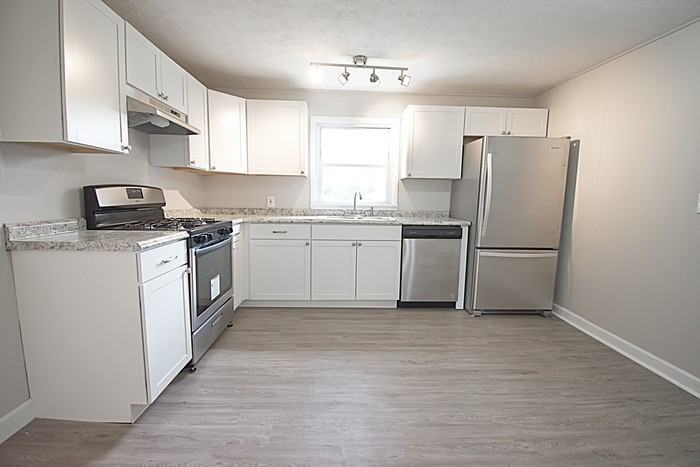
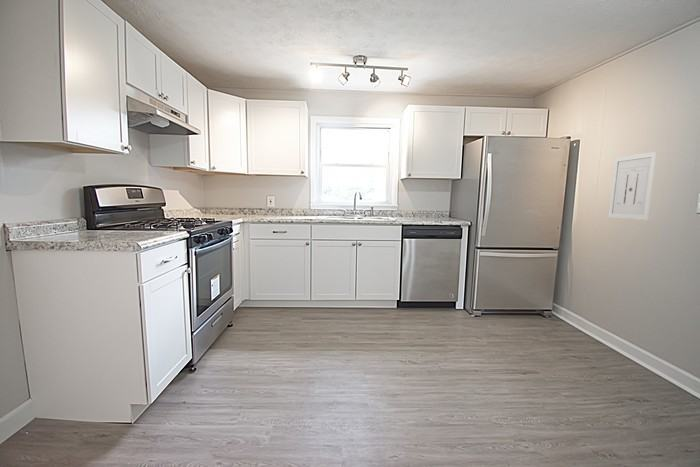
+ wall art (630, 187)
